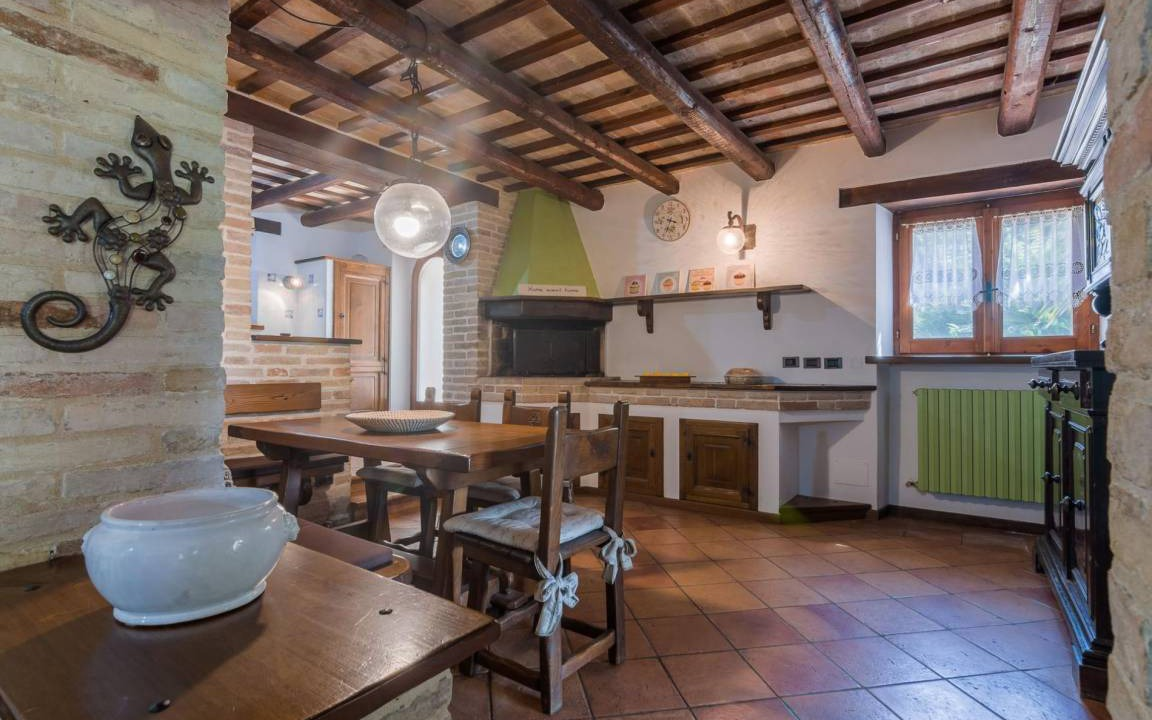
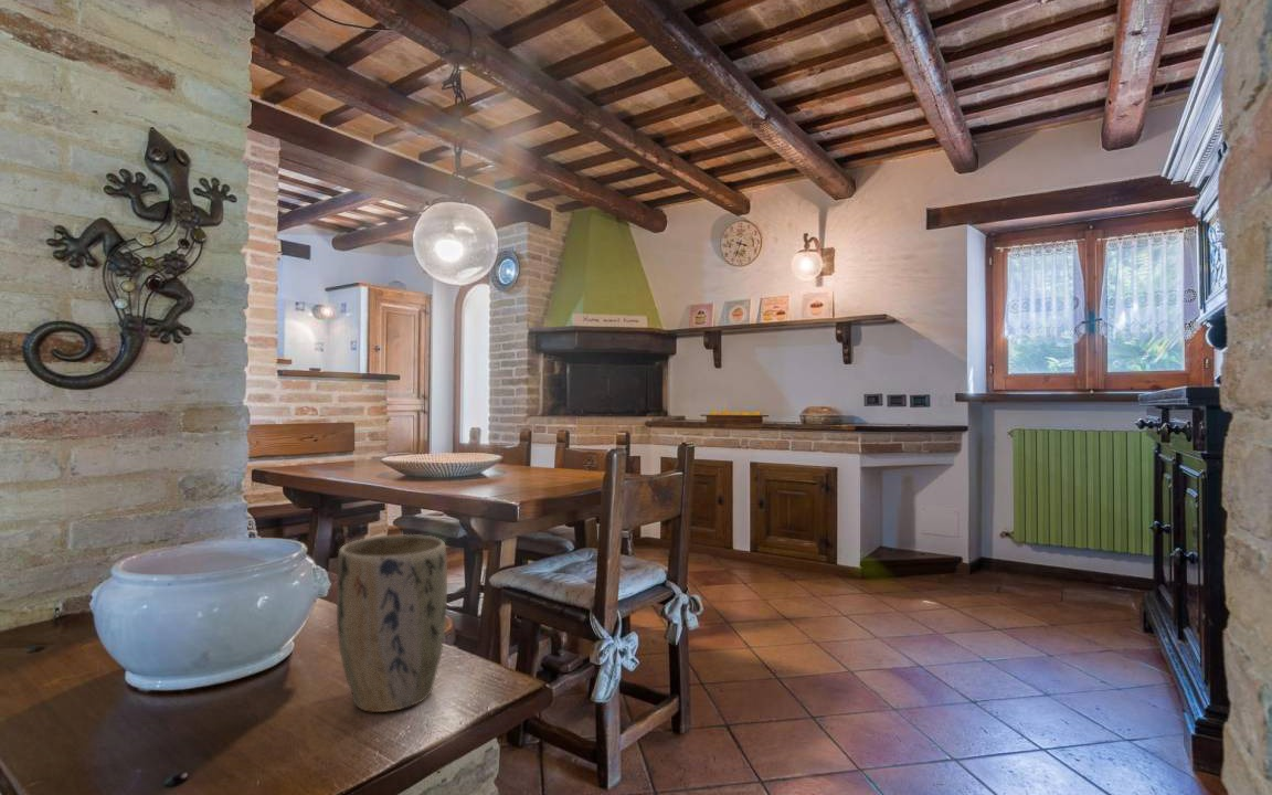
+ plant pot (393, 619)
